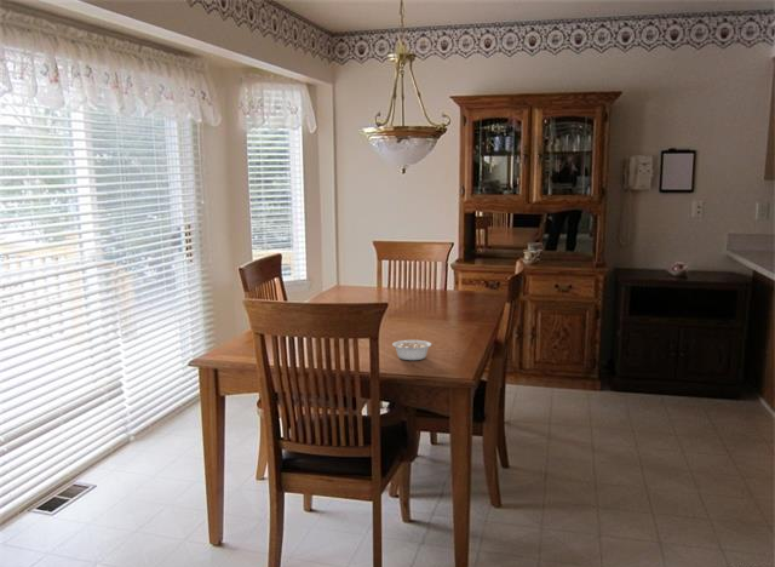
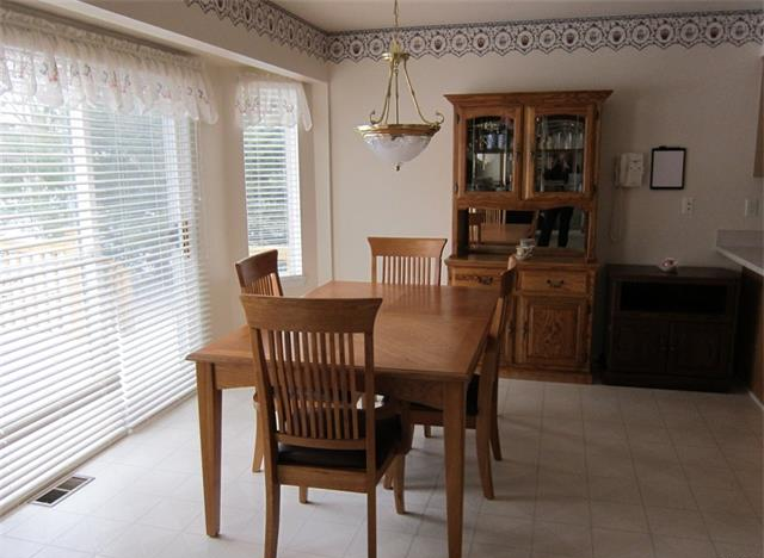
- legume (413, 349)
